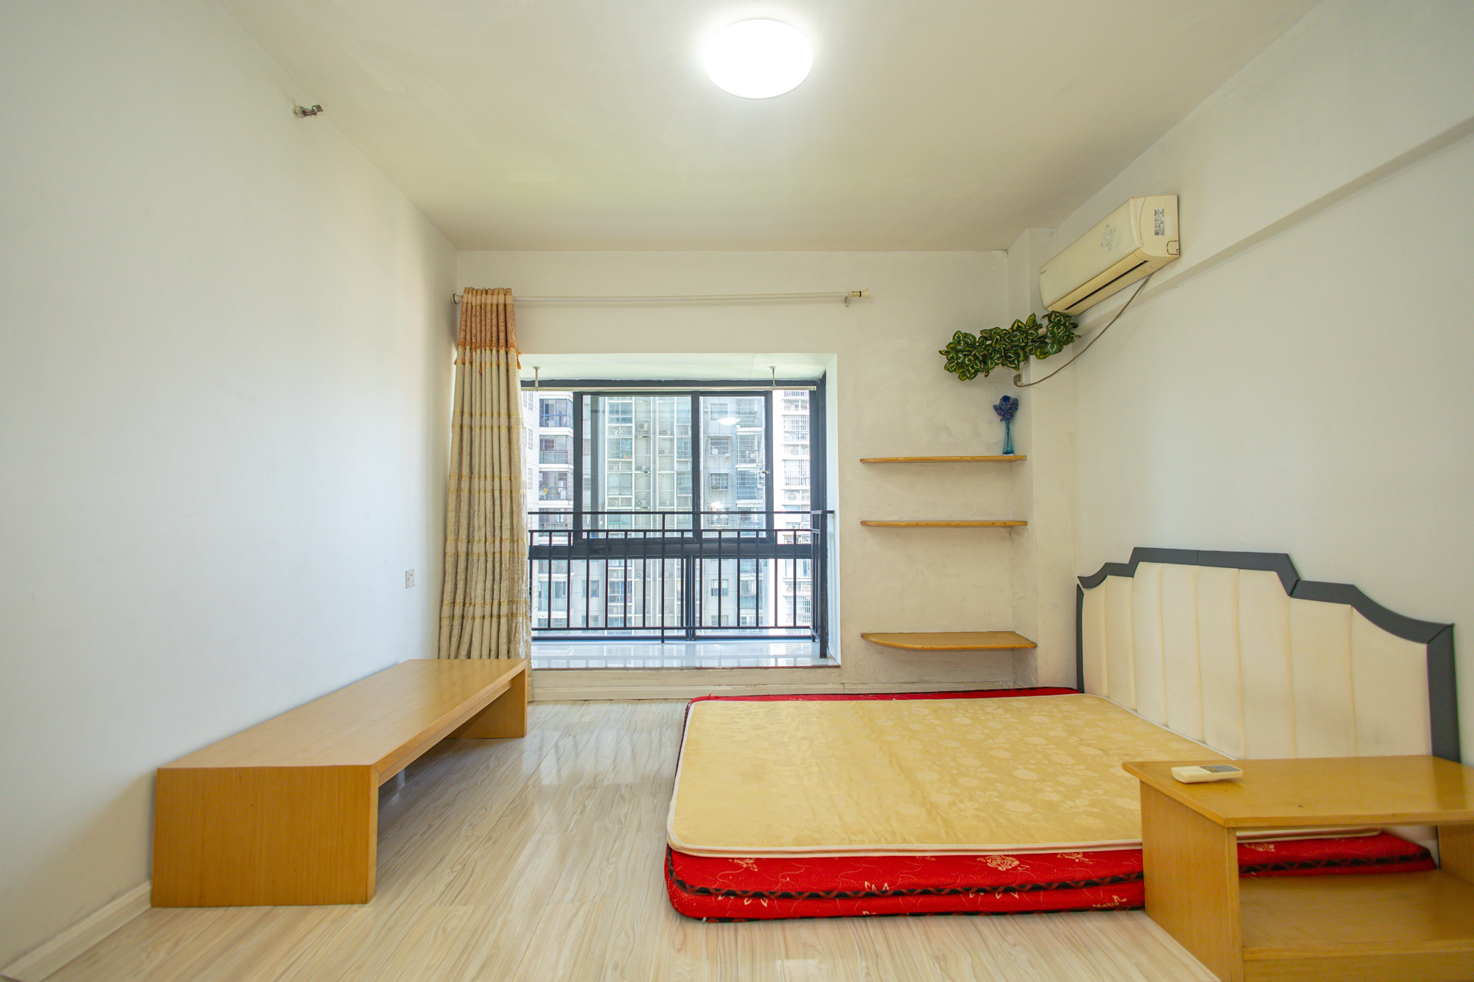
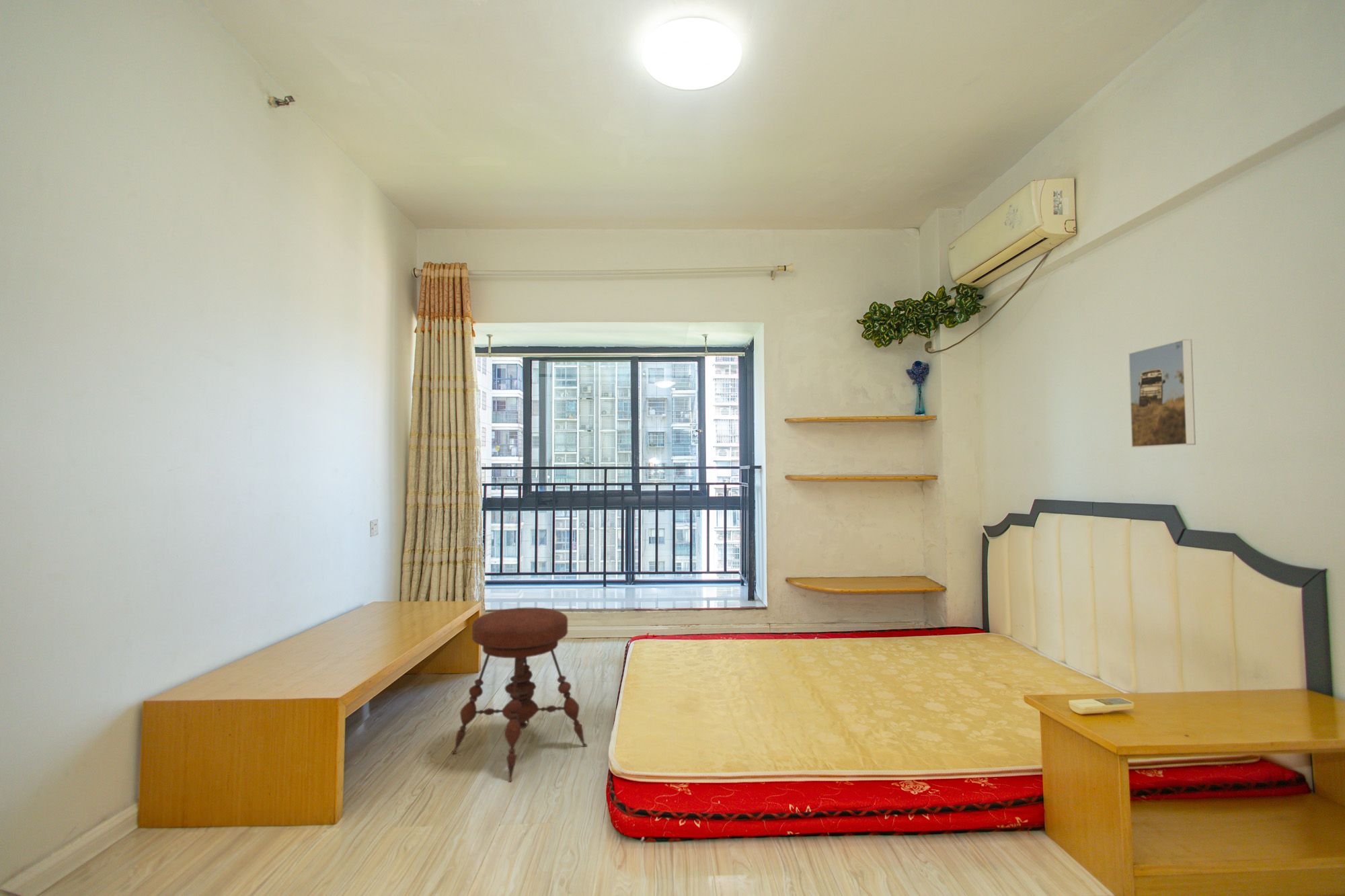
+ stool (521, 681)
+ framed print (1160, 396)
